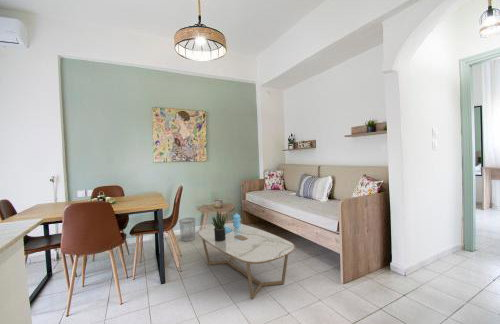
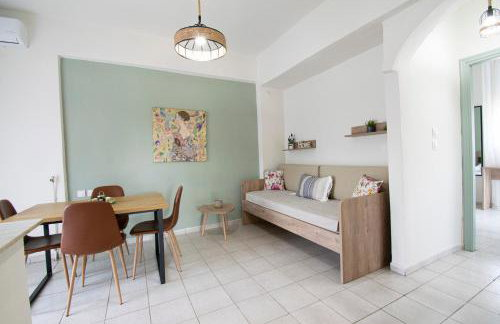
- wastebasket (187, 229)
- decorative container (233, 223)
- potted plant (220, 224)
- coffee table (241, 255)
